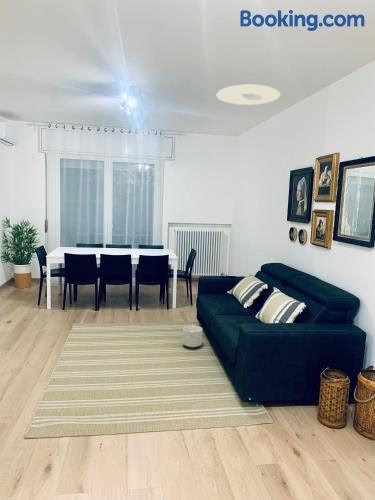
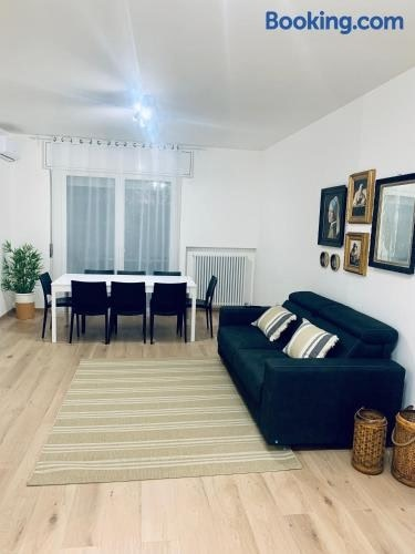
- ceiling light (248, 92)
- planter (192, 337)
